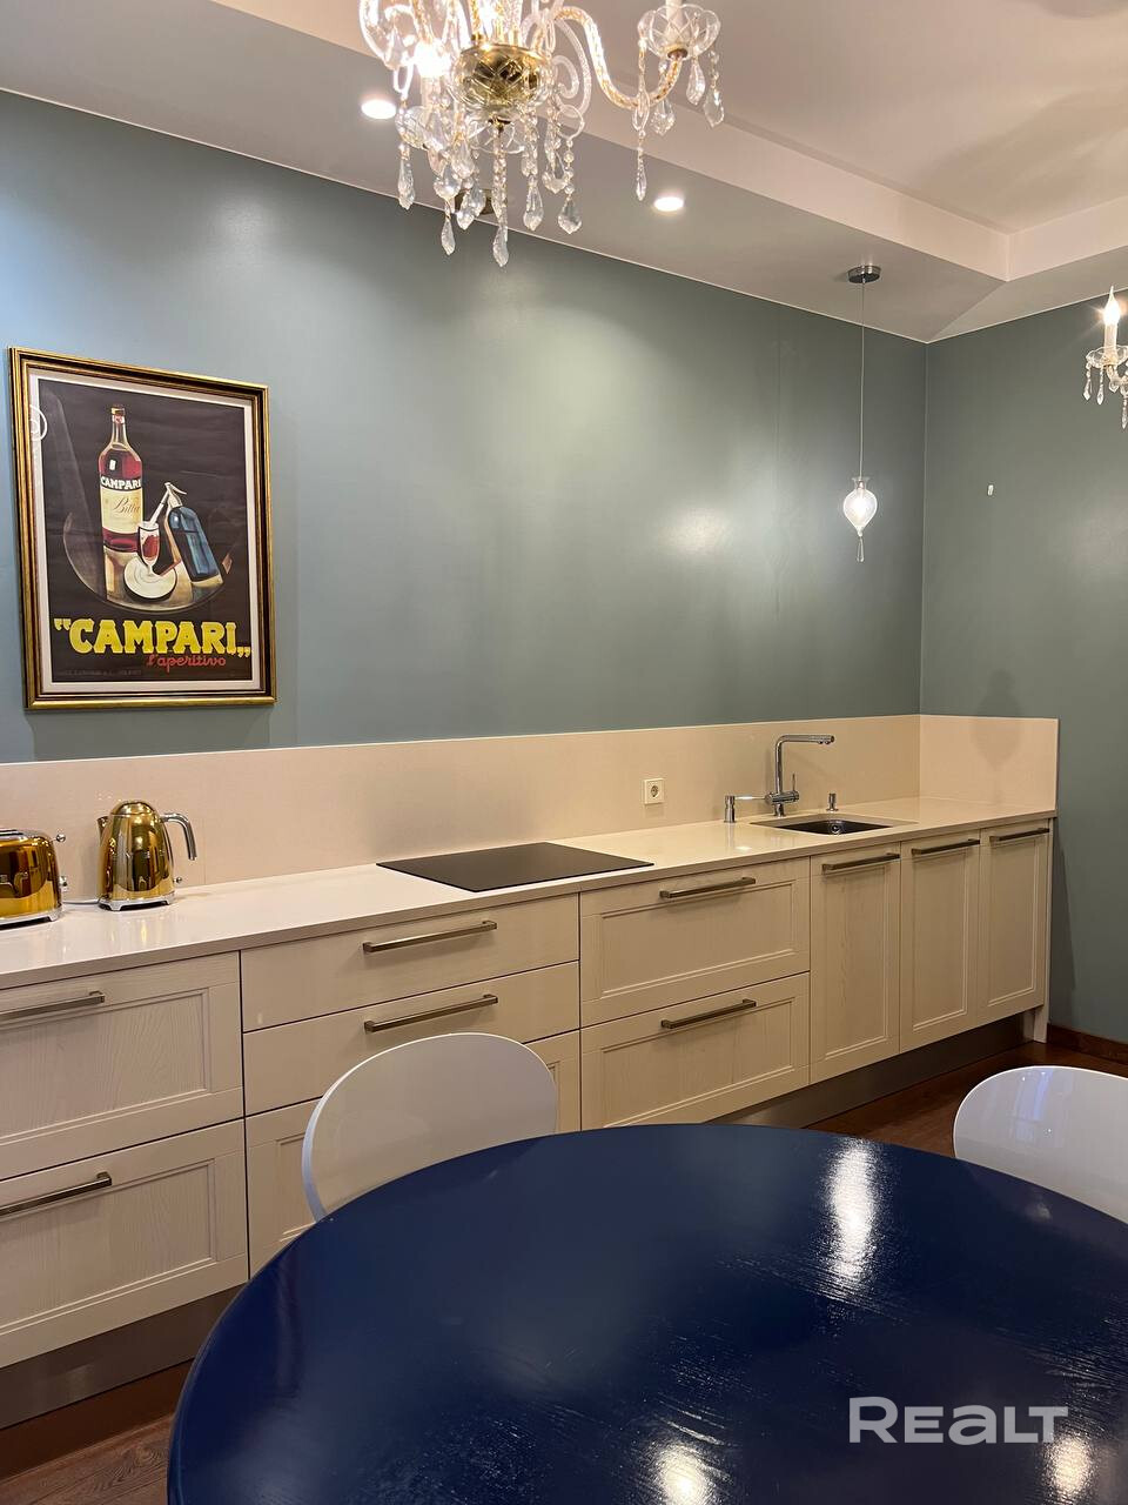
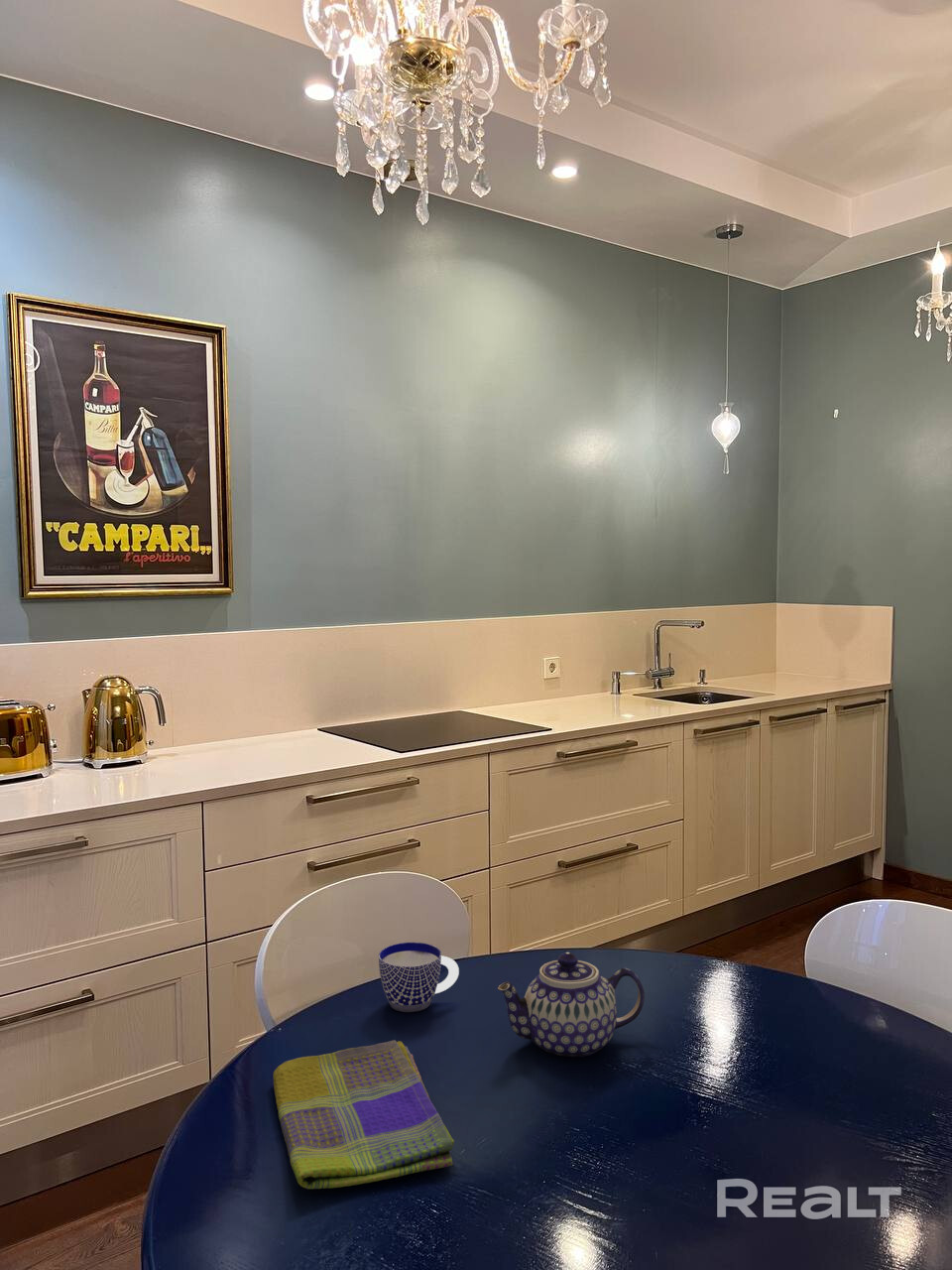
+ teapot (571, 996)
+ dish towel (357, 1106)
+ cup (419, 976)
